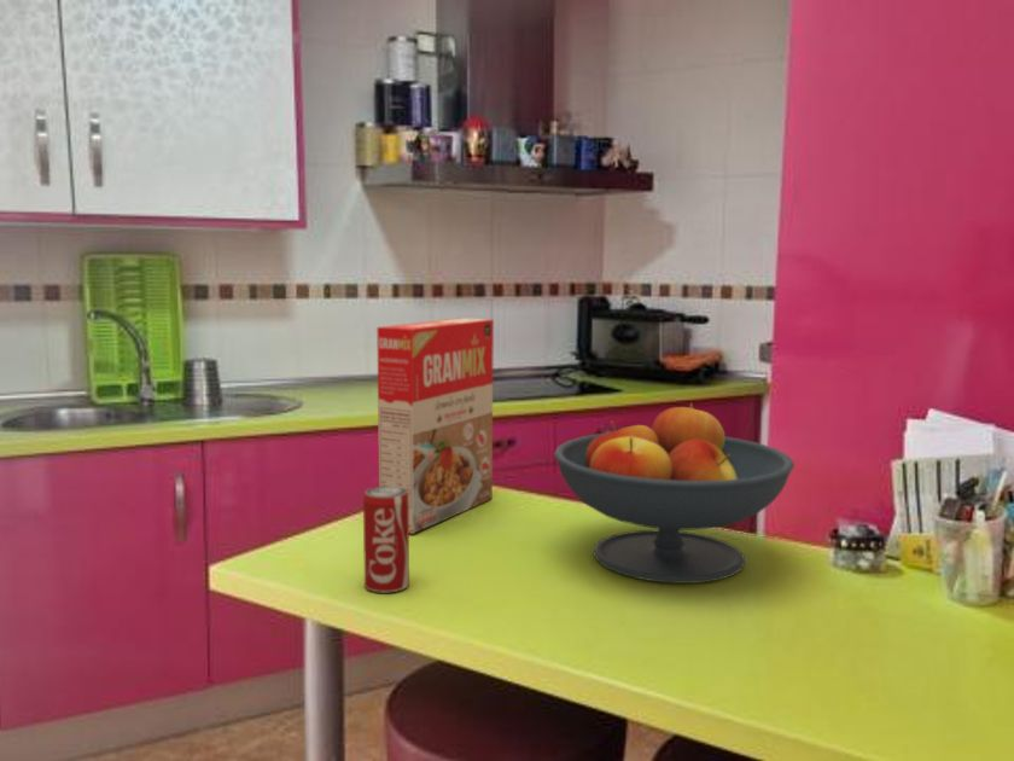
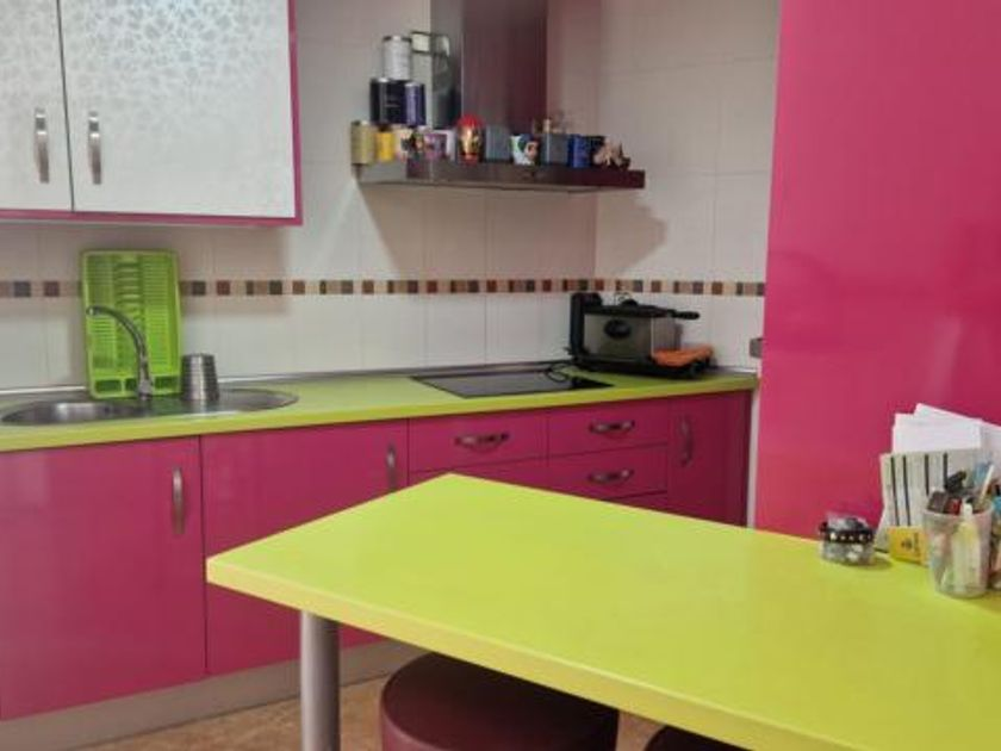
- beverage can (386, 538)
- cereal box (438, 418)
- fruit bowl (670, 487)
